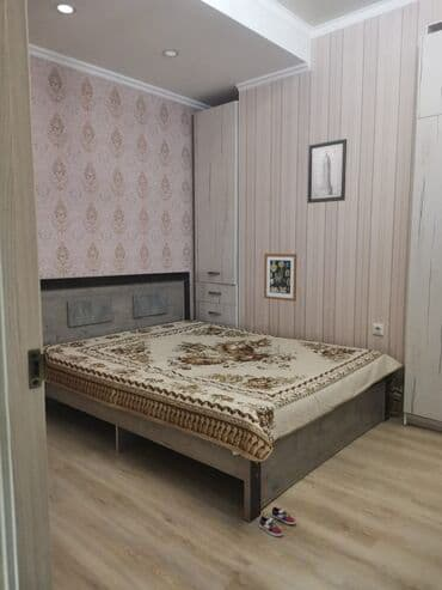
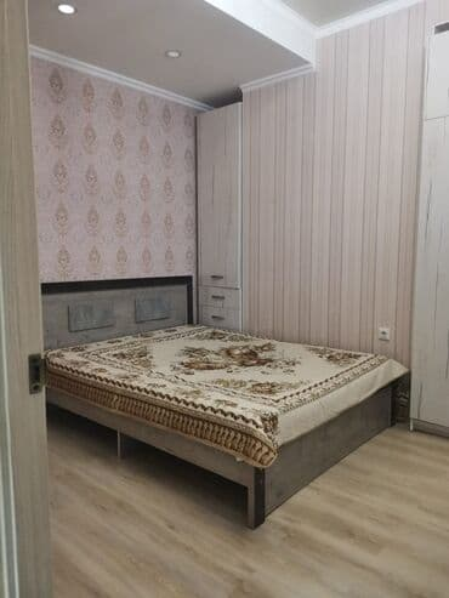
- sneaker (277, 518)
- wall art (280, 276)
- wall art (326, 171)
